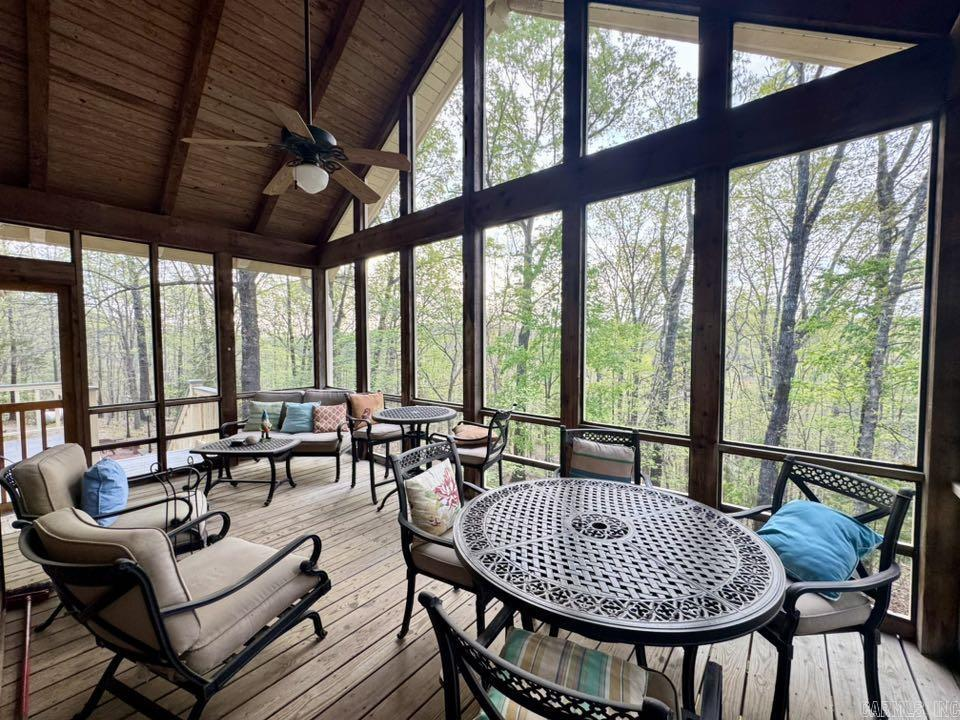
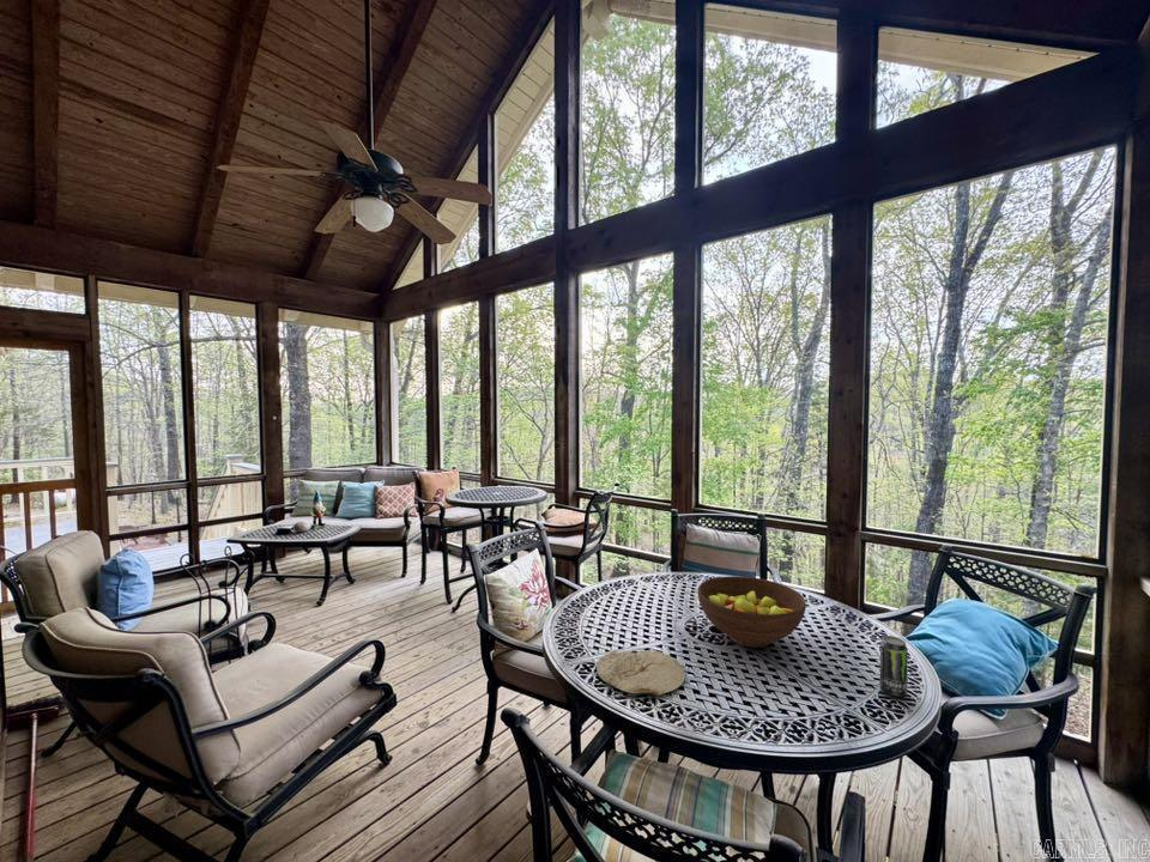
+ plate (640, 667)
+ fruit bowl (749, 615)
+ beverage can (892, 666)
